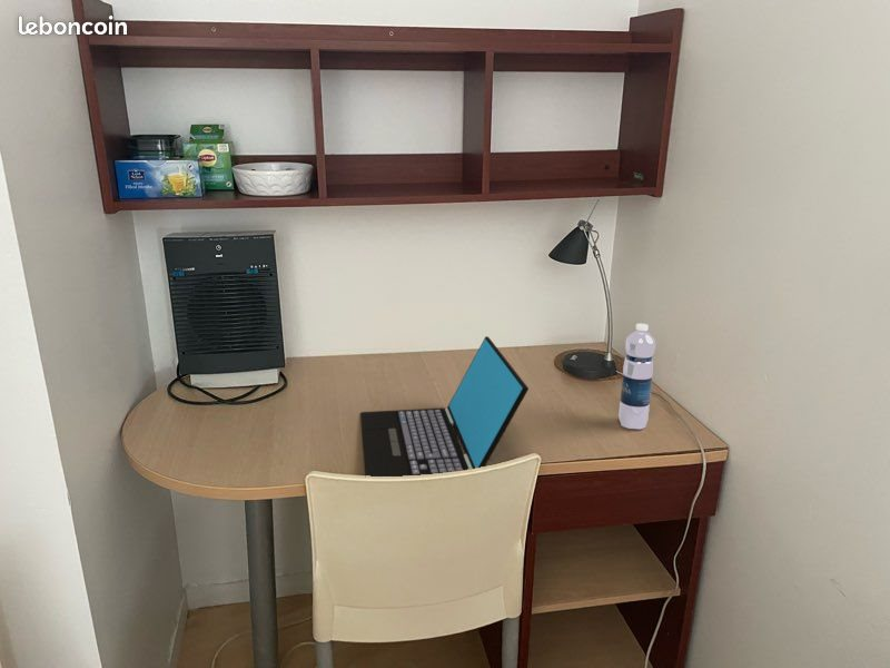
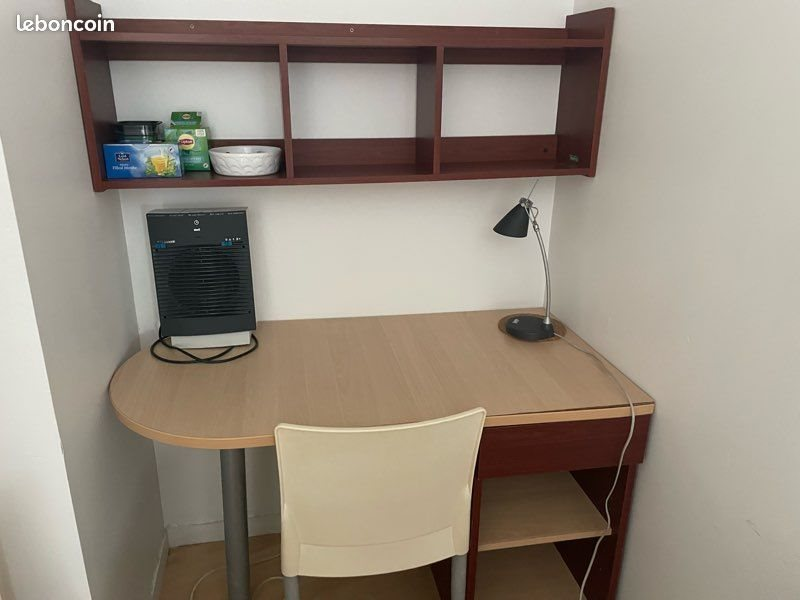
- laptop (434, 409)
- water bottle (636, 375)
